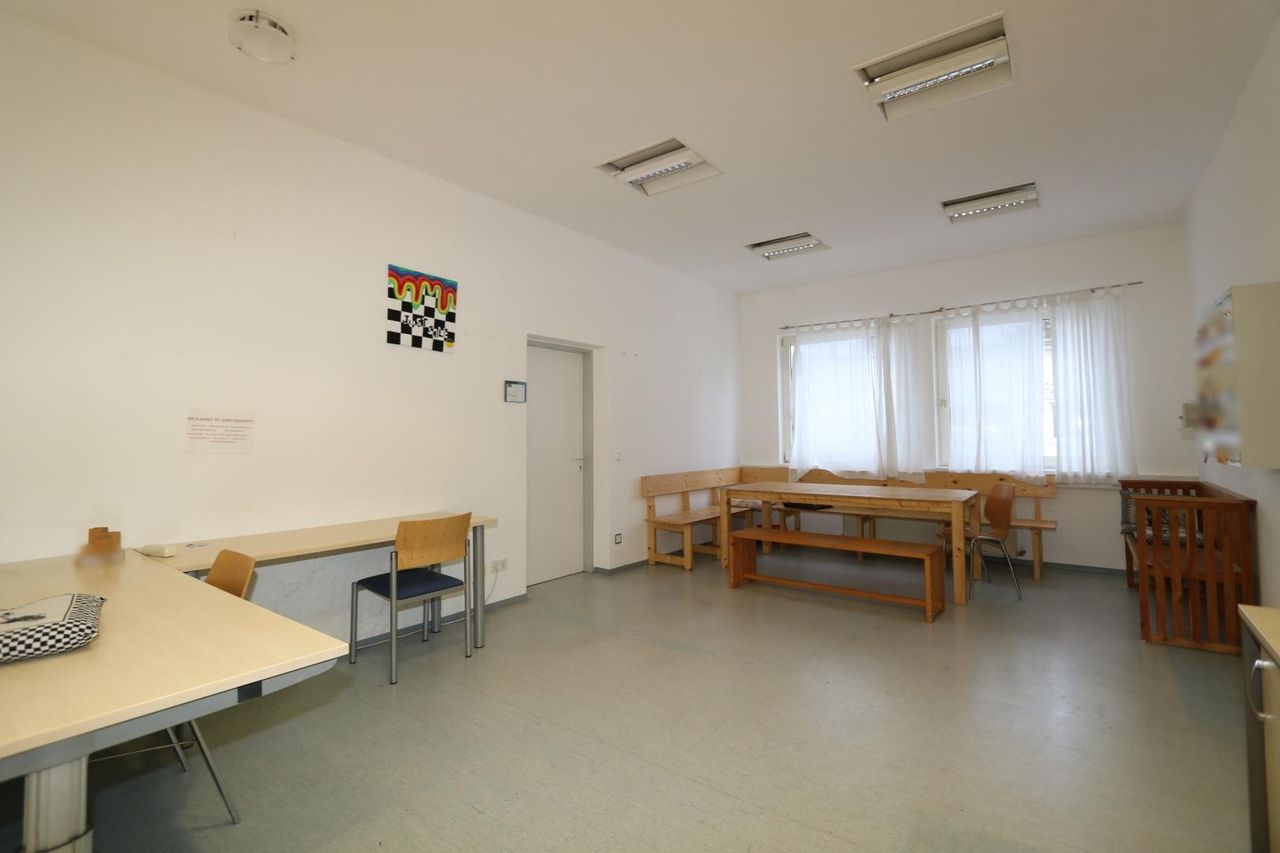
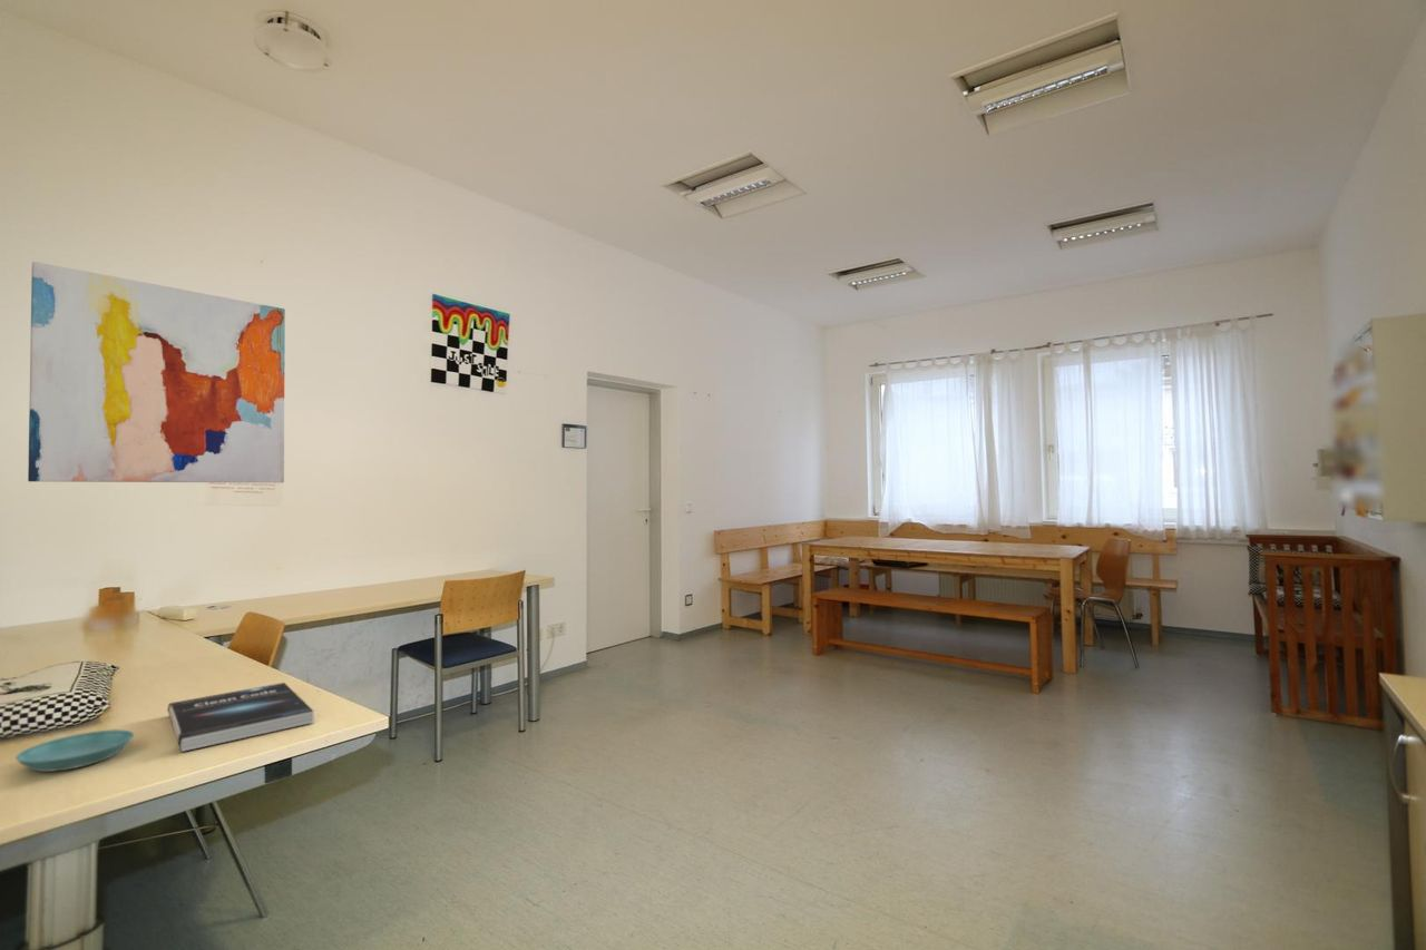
+ book (238, 713)
+ wall art (172, 384)
+ saucer (77, 752)
